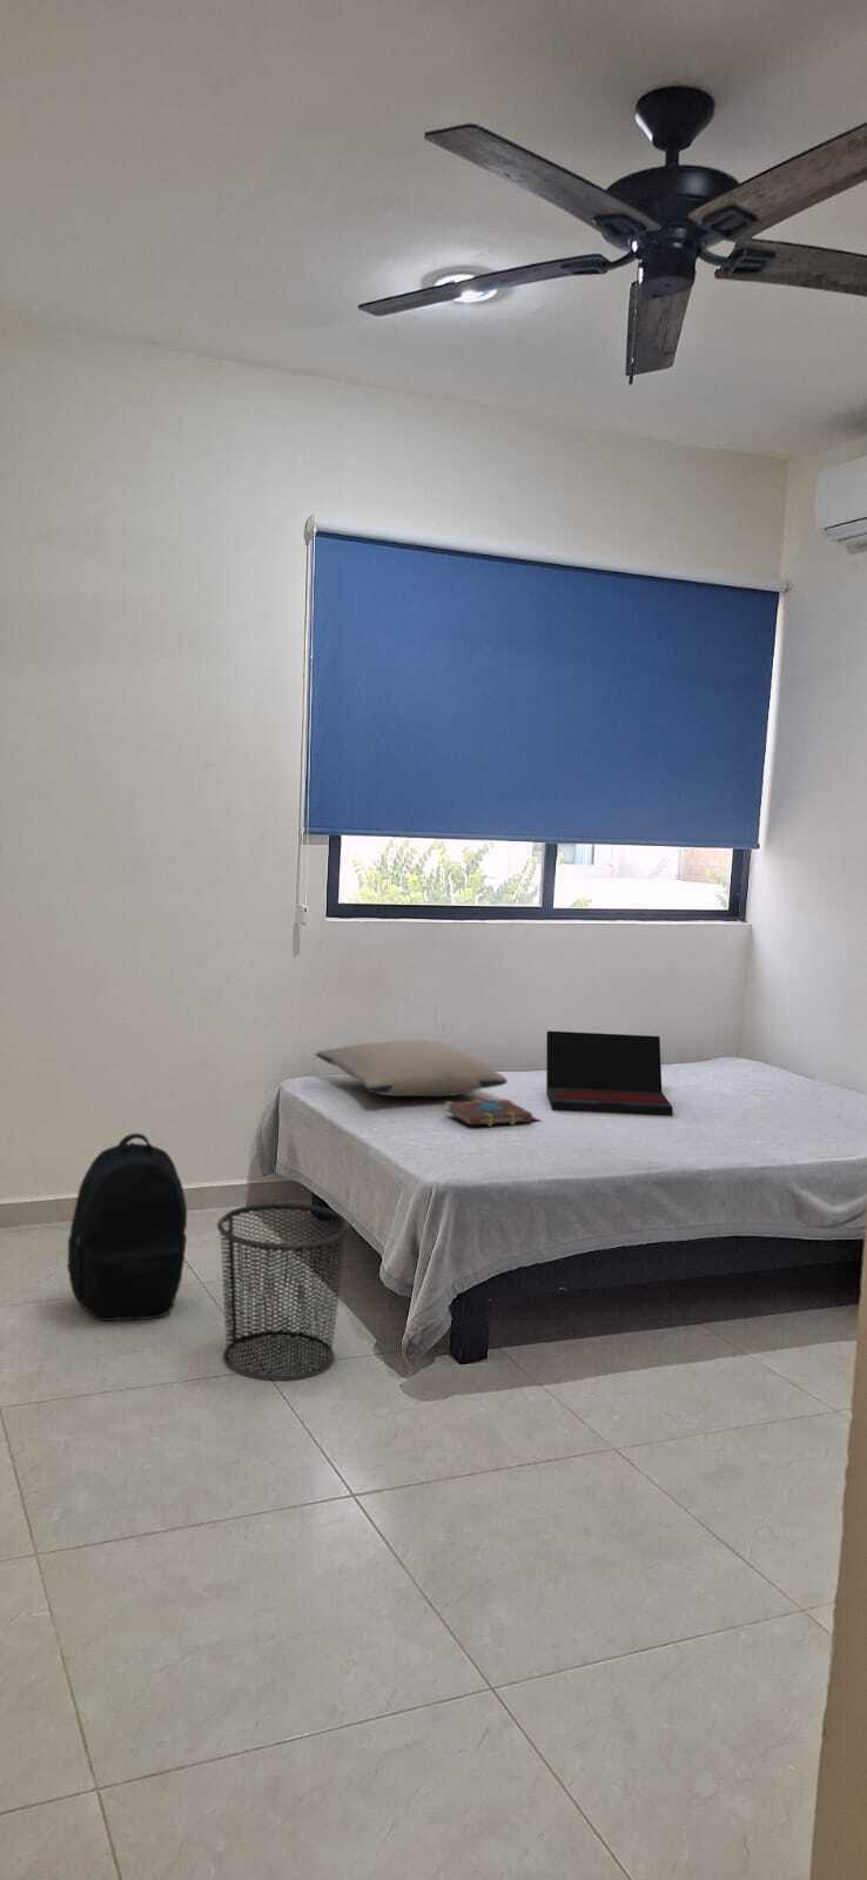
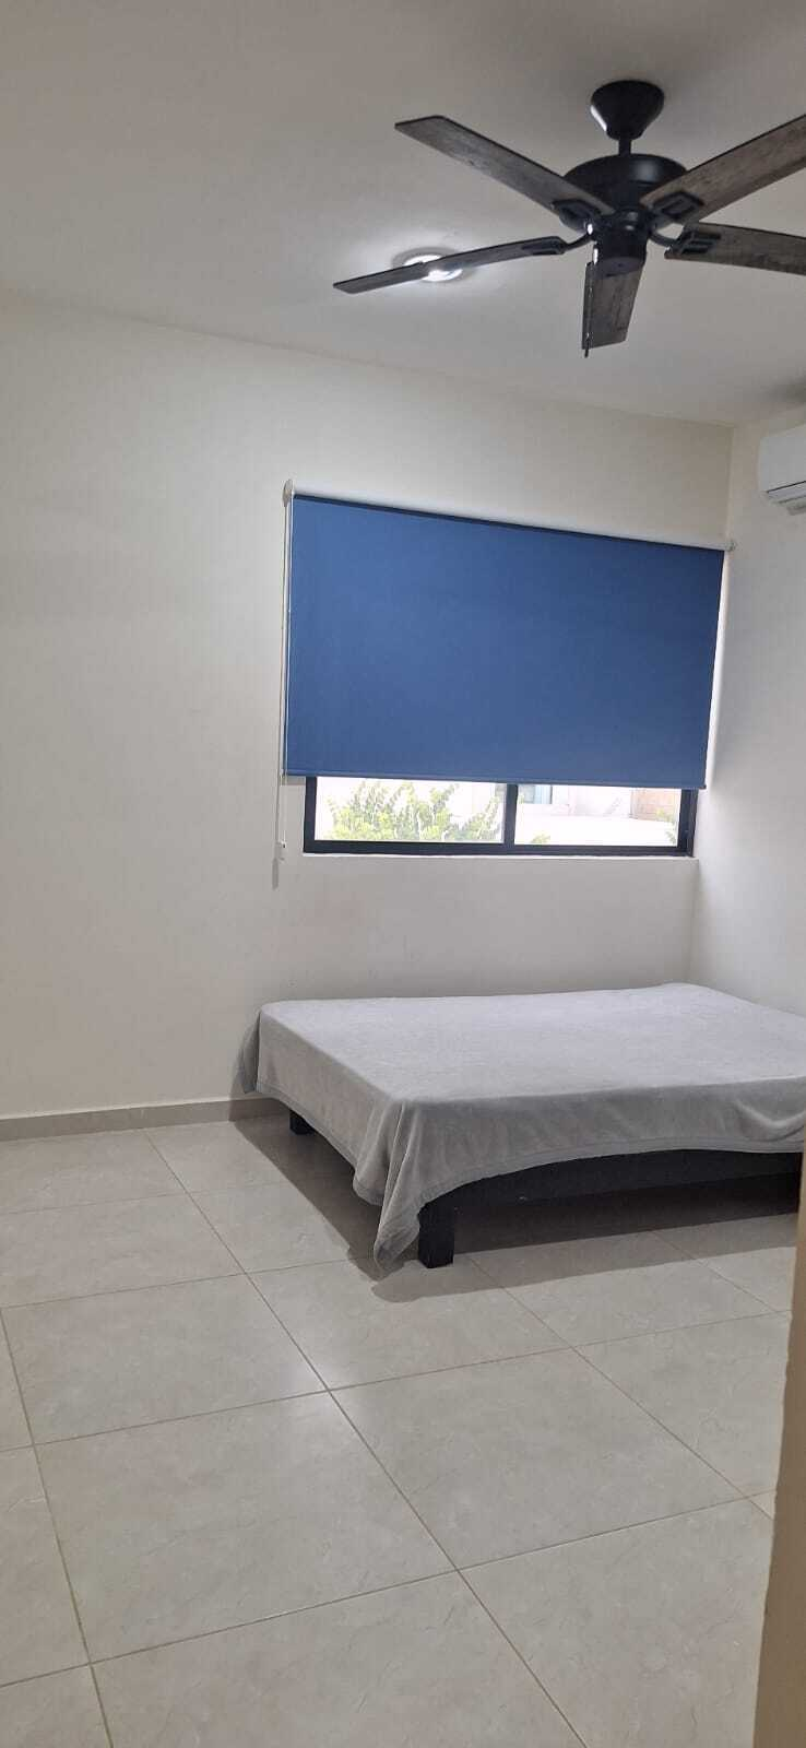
- book (493, 1109)
- pillow (409, 1068)
- backpack (131, 1221)
- laptop (607, 1071)
- waste bin (281, 1289)
